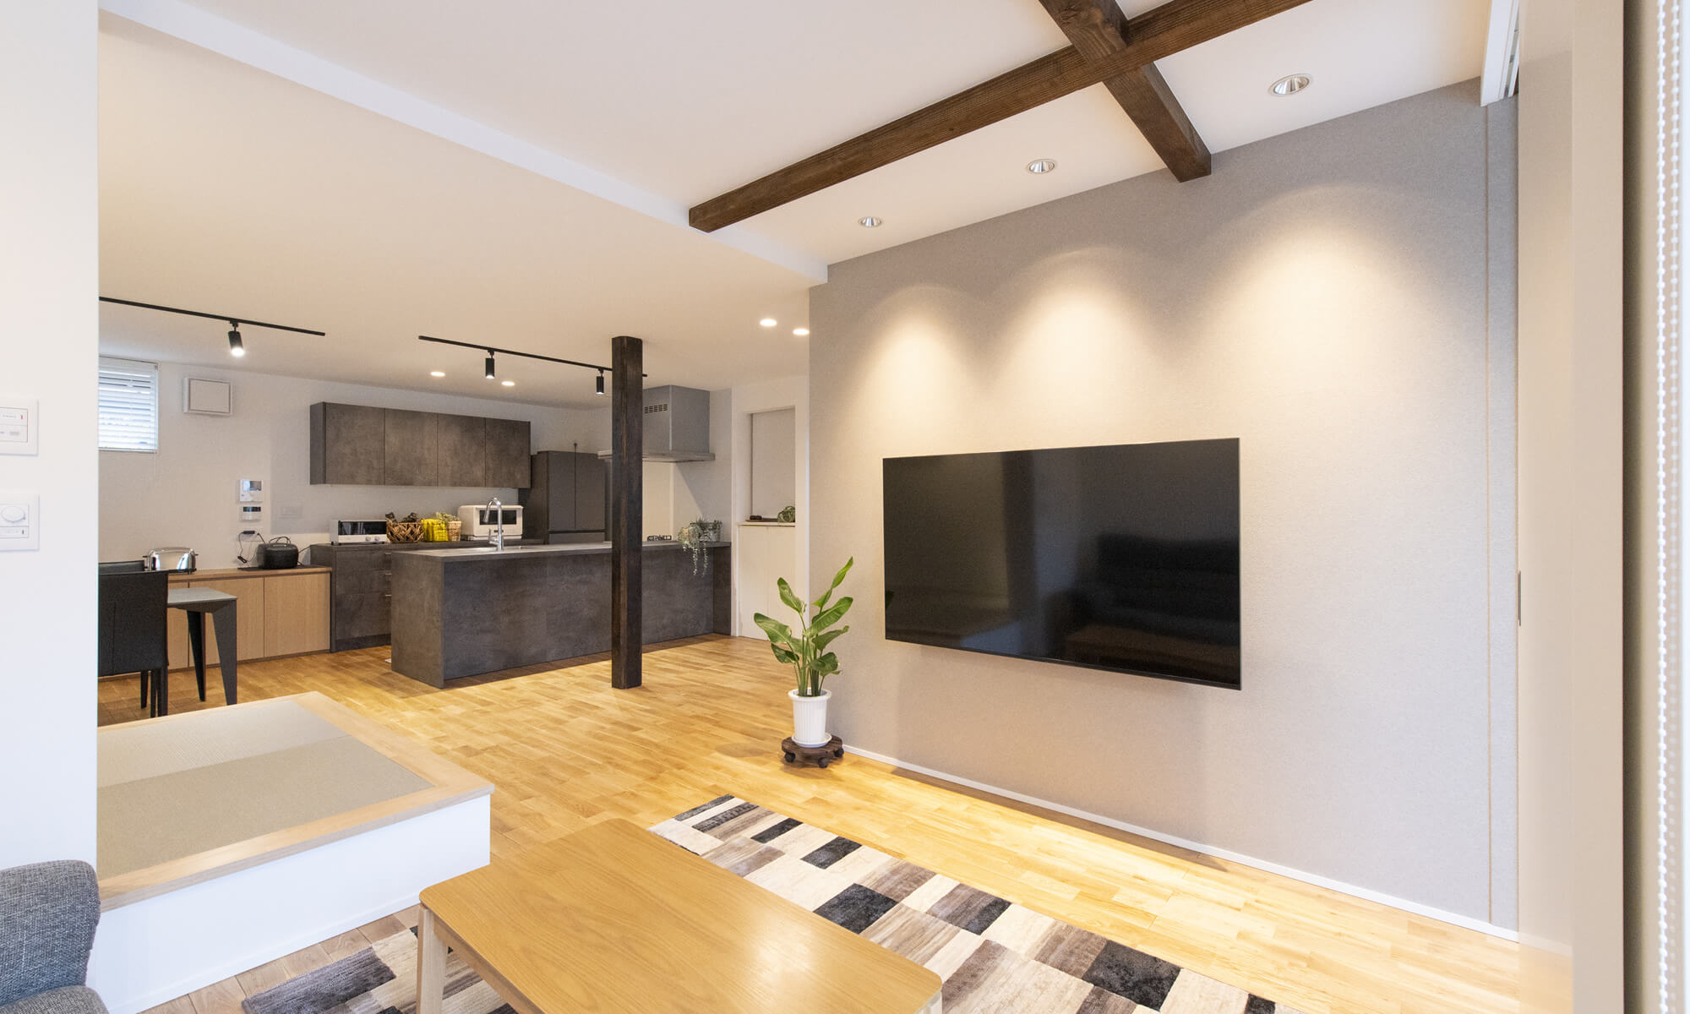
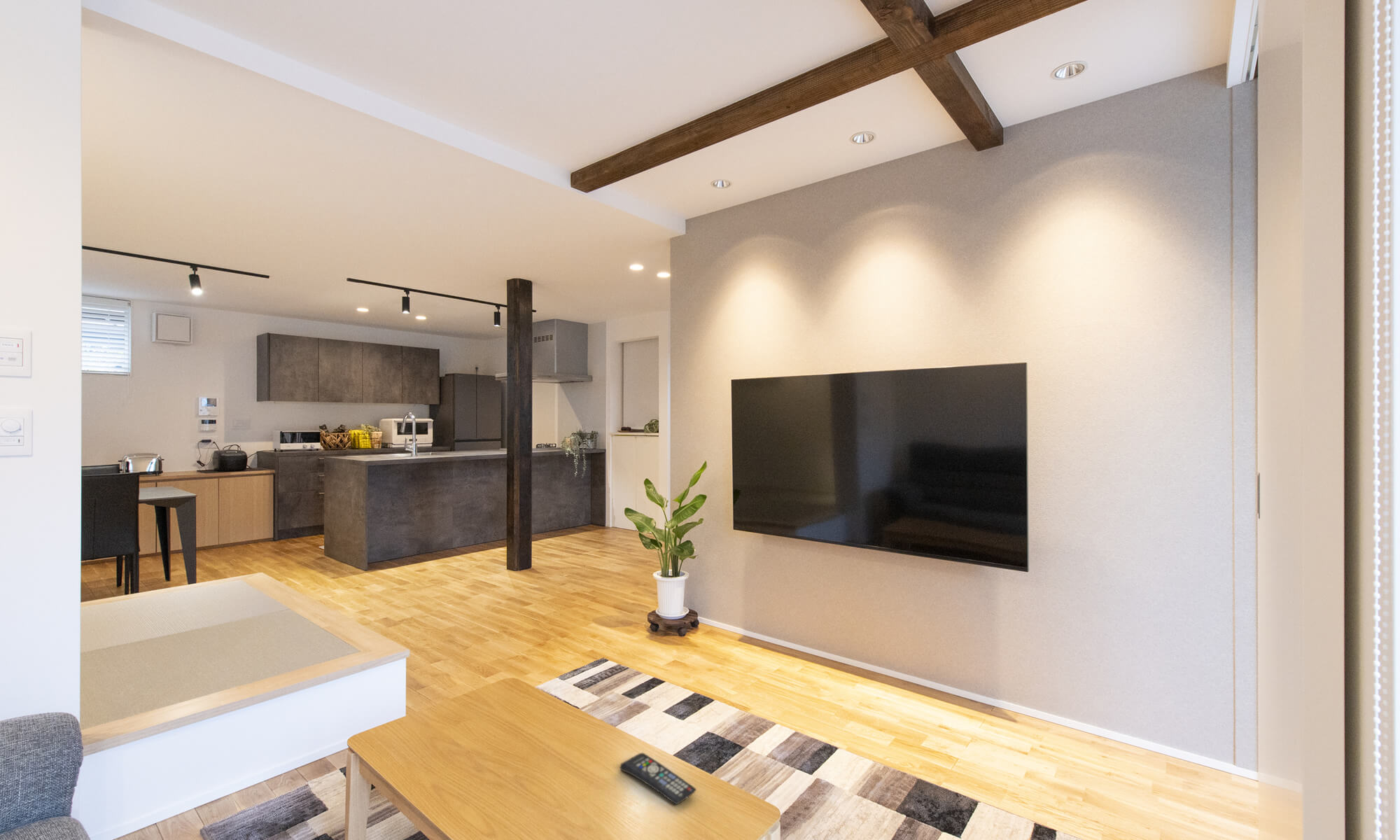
+ remote control (656, 776)
